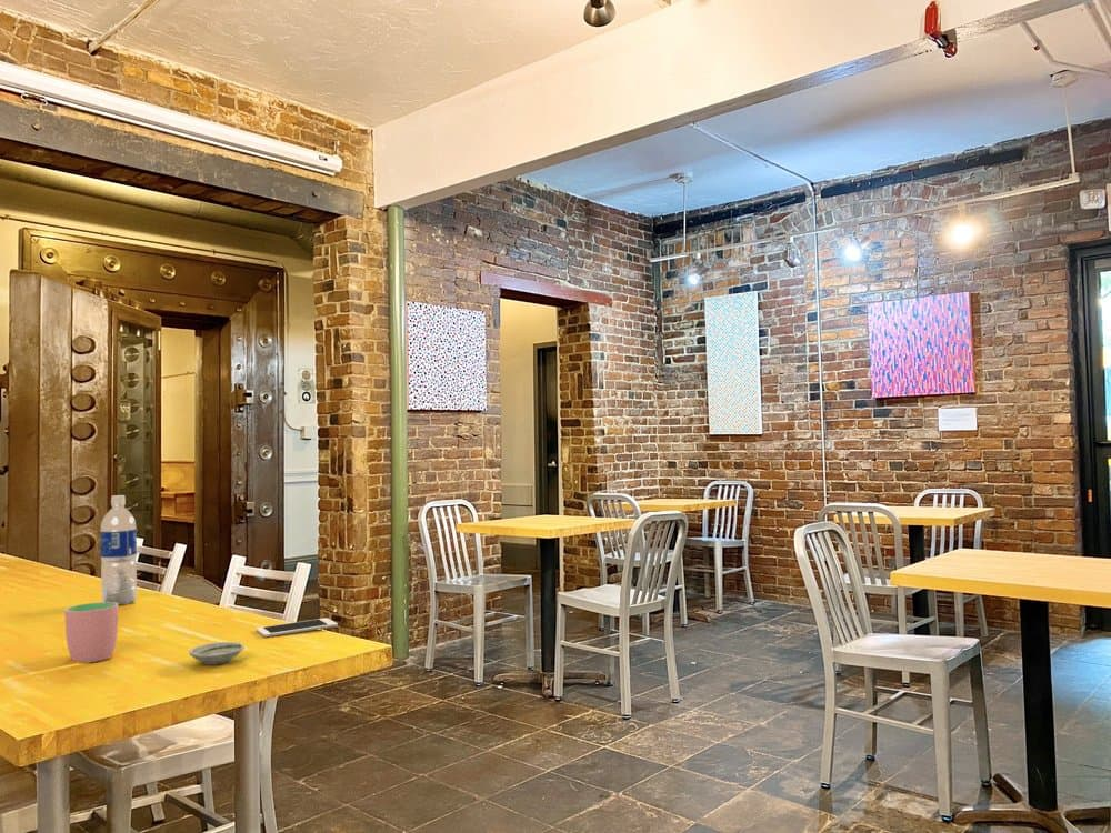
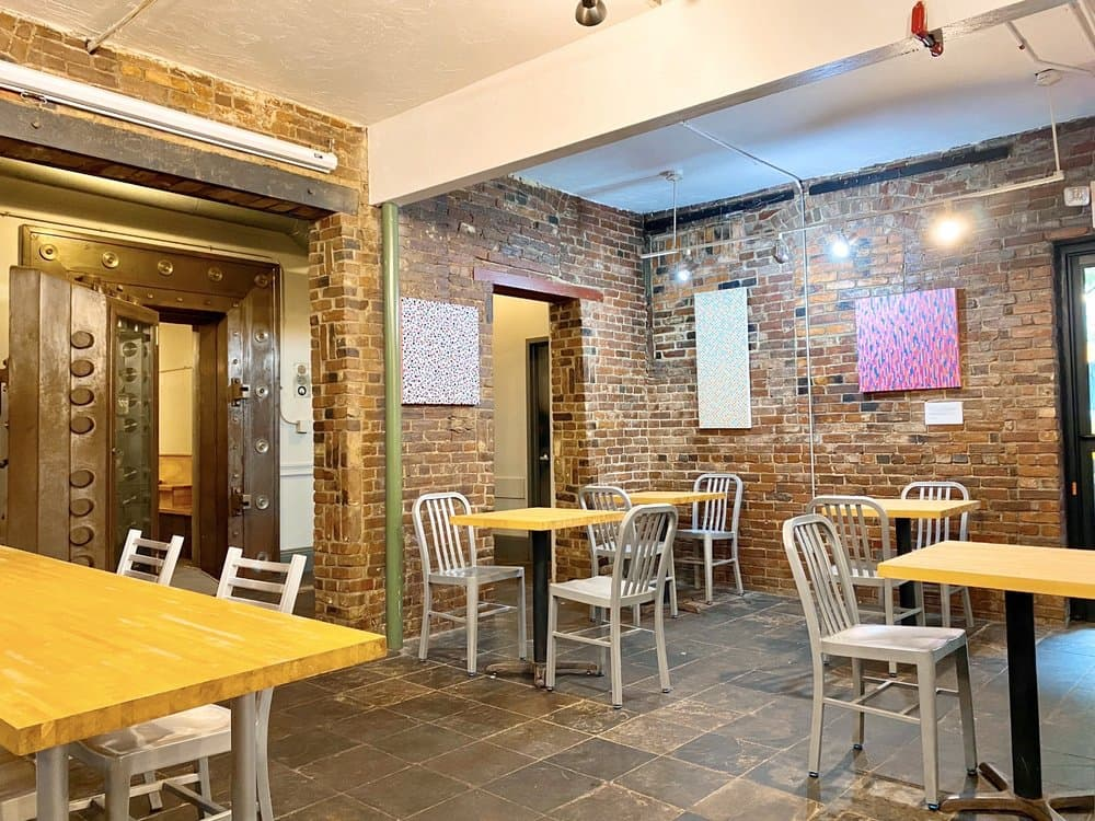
- water bottle (118, 550)
- saucer (217, 654)
- cup (91, 631)
- cell phone (297, 626)
